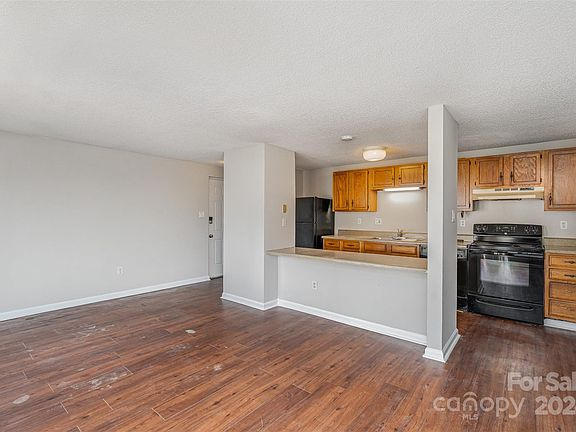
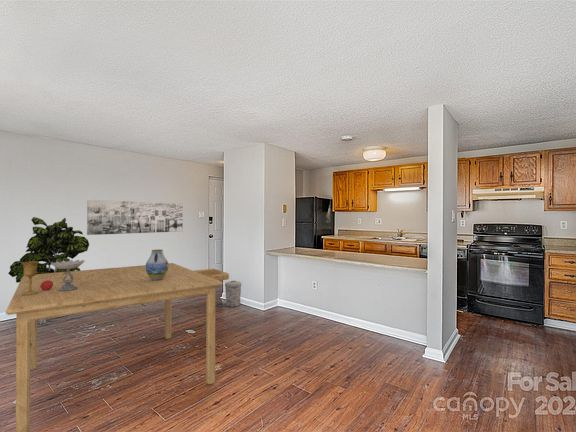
+ trash can (233, 292)
+ goblet (51, 281)
+ vase (157, 264)
+ wall art (140, 217)
+ indoor plant (49, 268)
+ dining table (137, 304)
